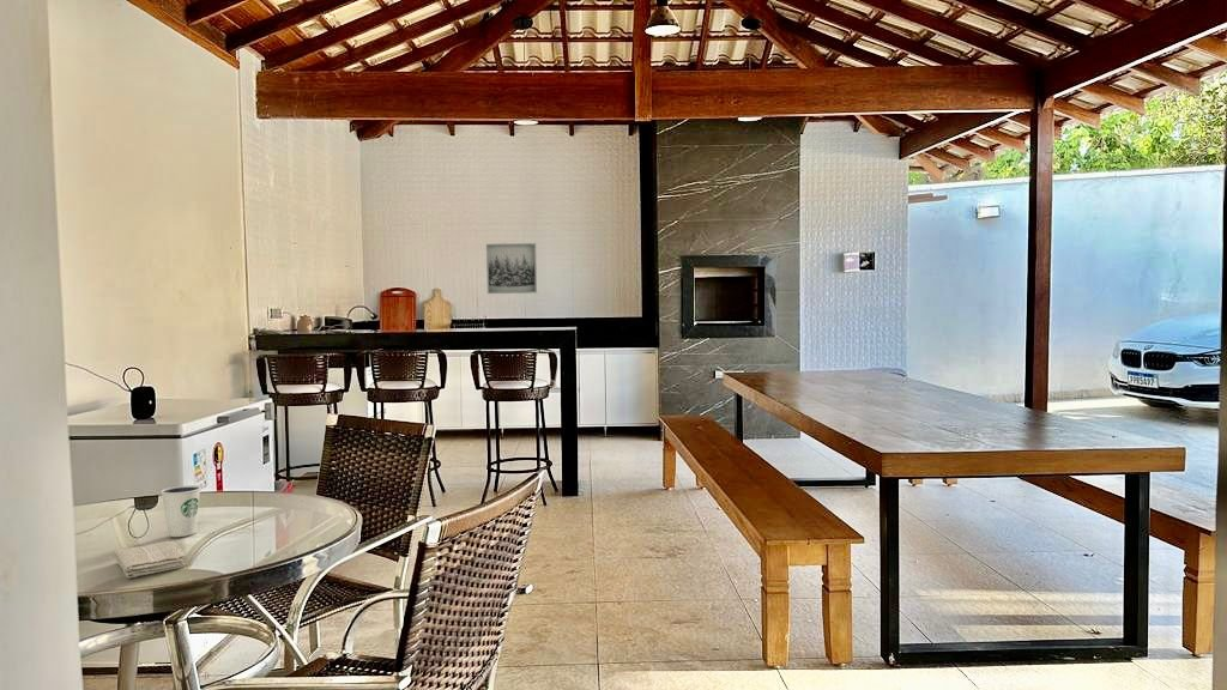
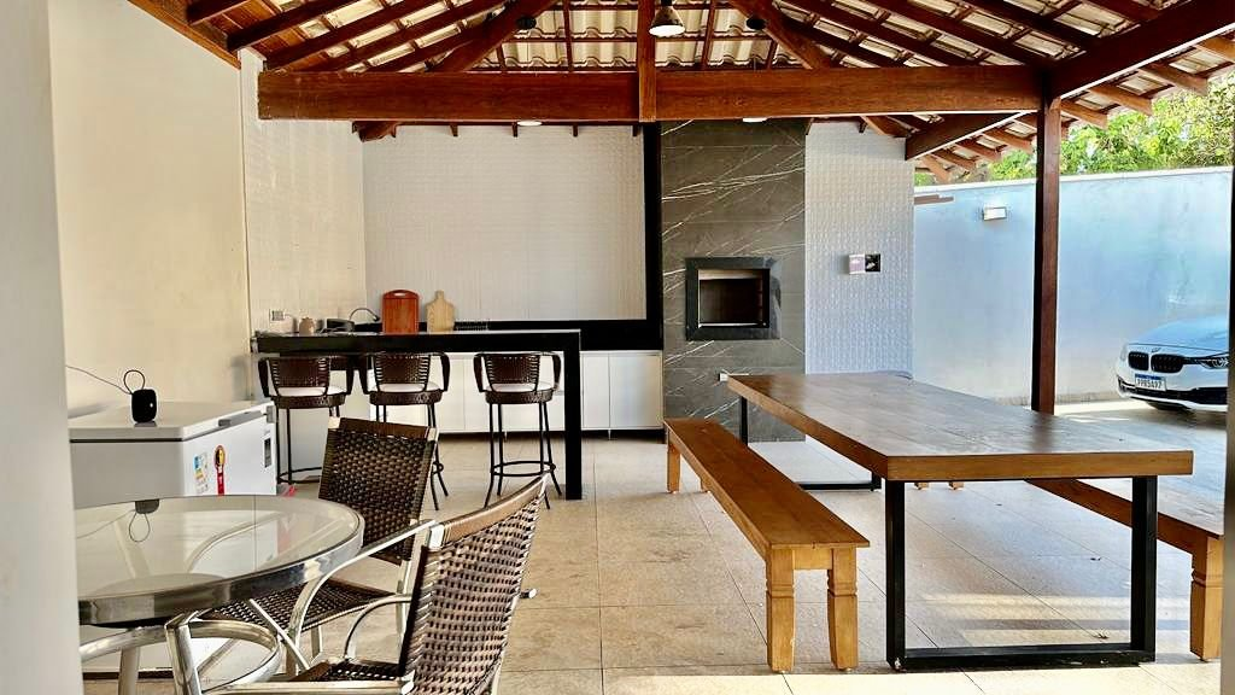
- wall art (512, 268)
- washcloth (150, 557)
- dixie cup (181, 512)
